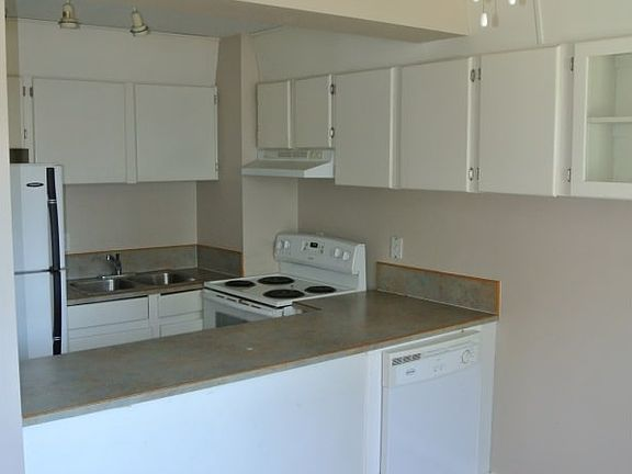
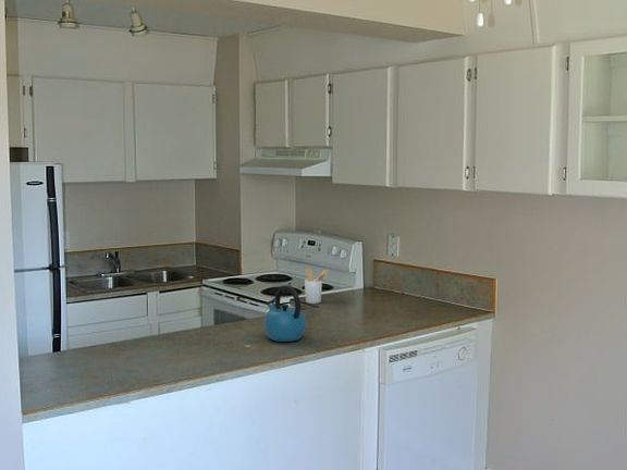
+ utensil holder (317, 285)
+ kettle (283, 311)
